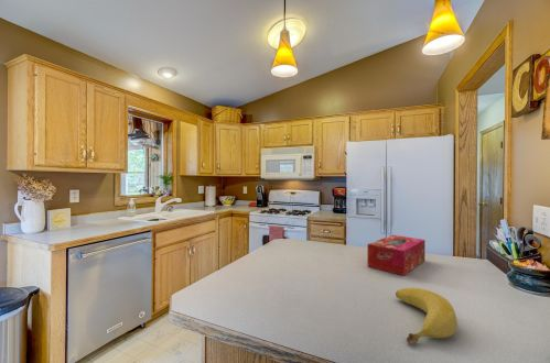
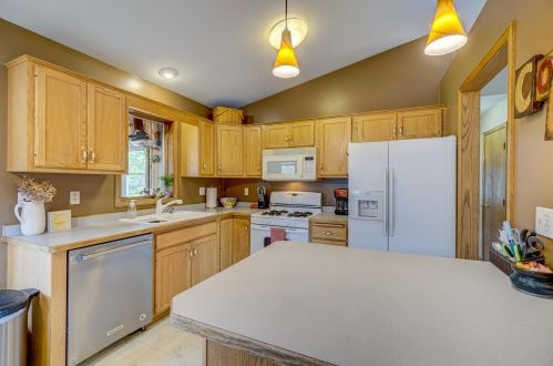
- banana (413, 305)
- tissue box (397, 252)
